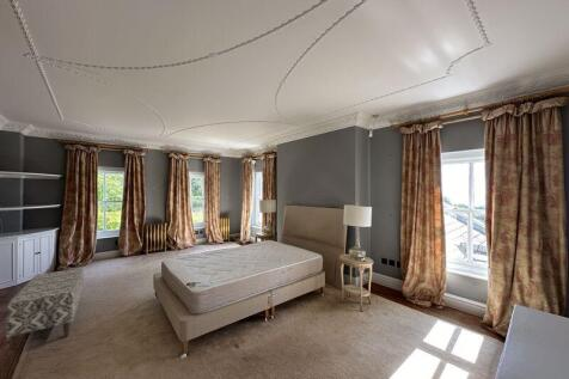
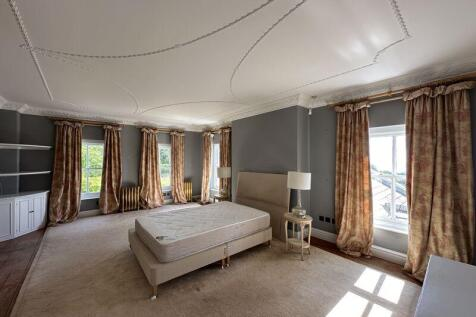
- bench (51, 301)
